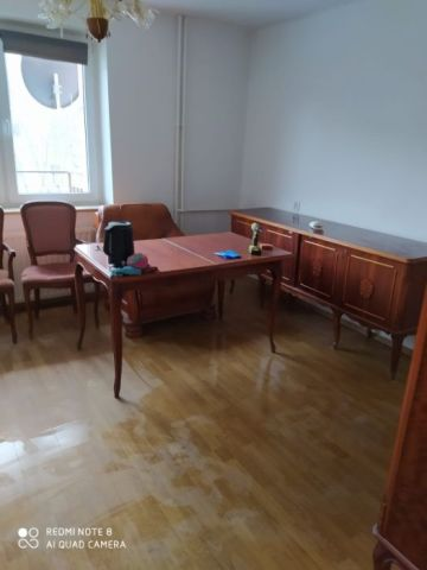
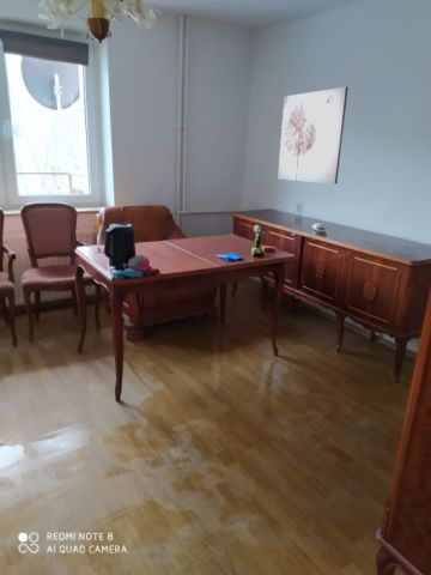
+ wall art (309, 138)
